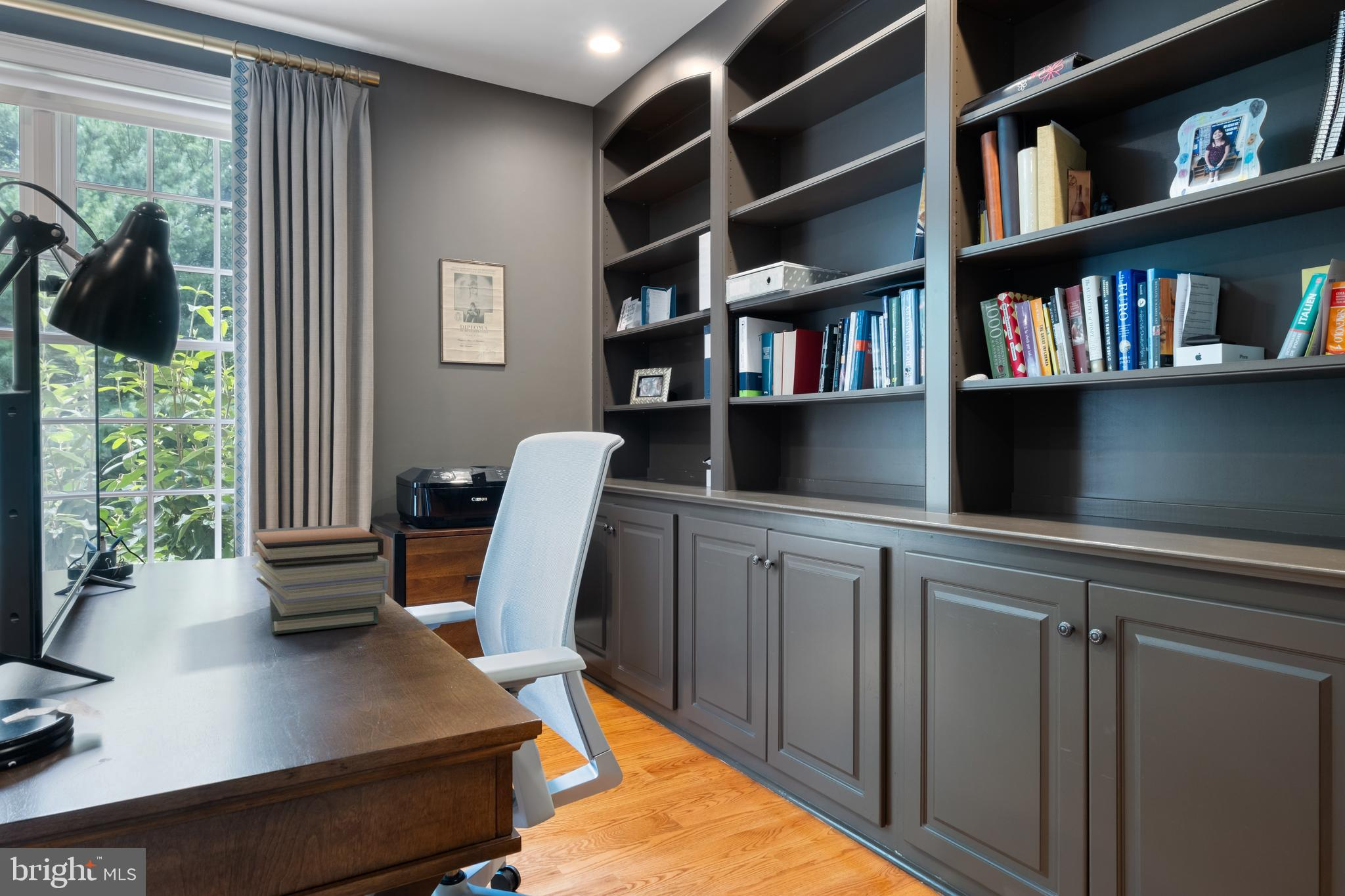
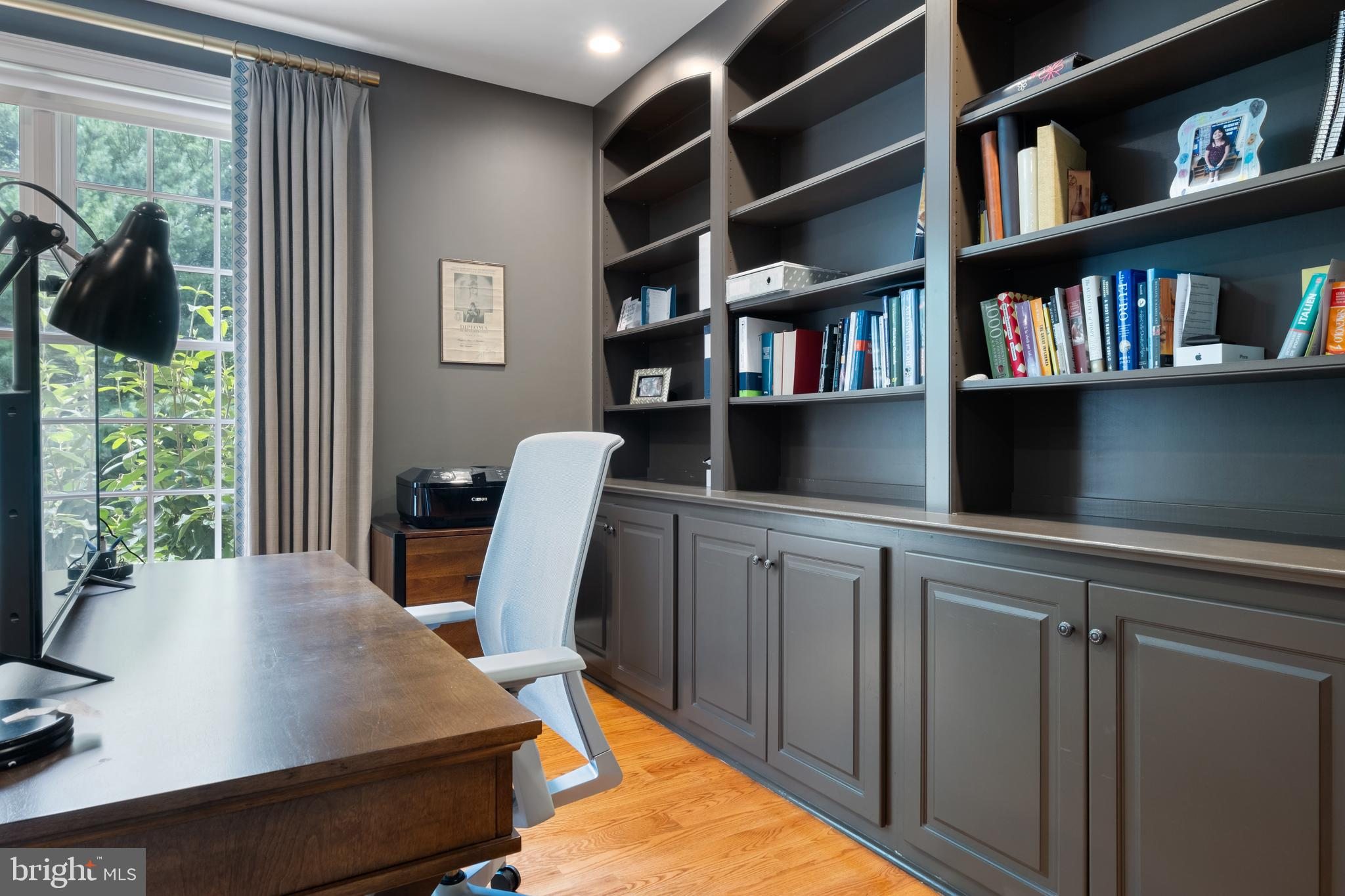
- book stack (318, 574)
